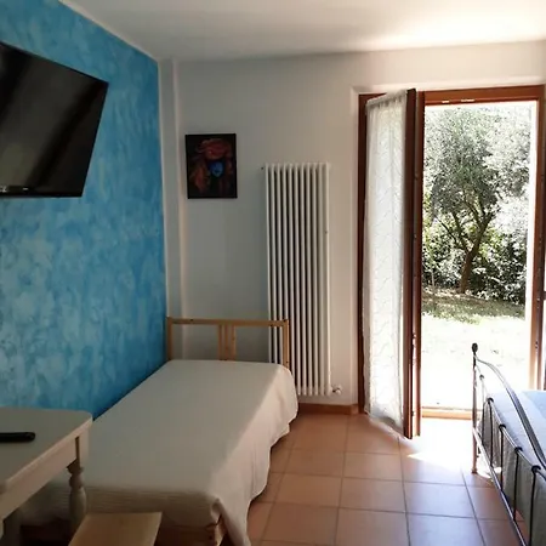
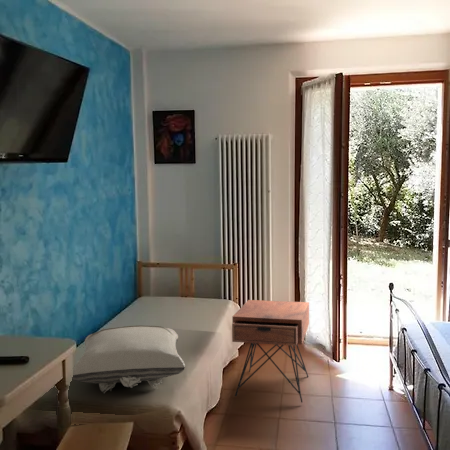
+ nightstand (271, 349)
+ pillow (130, 355)
